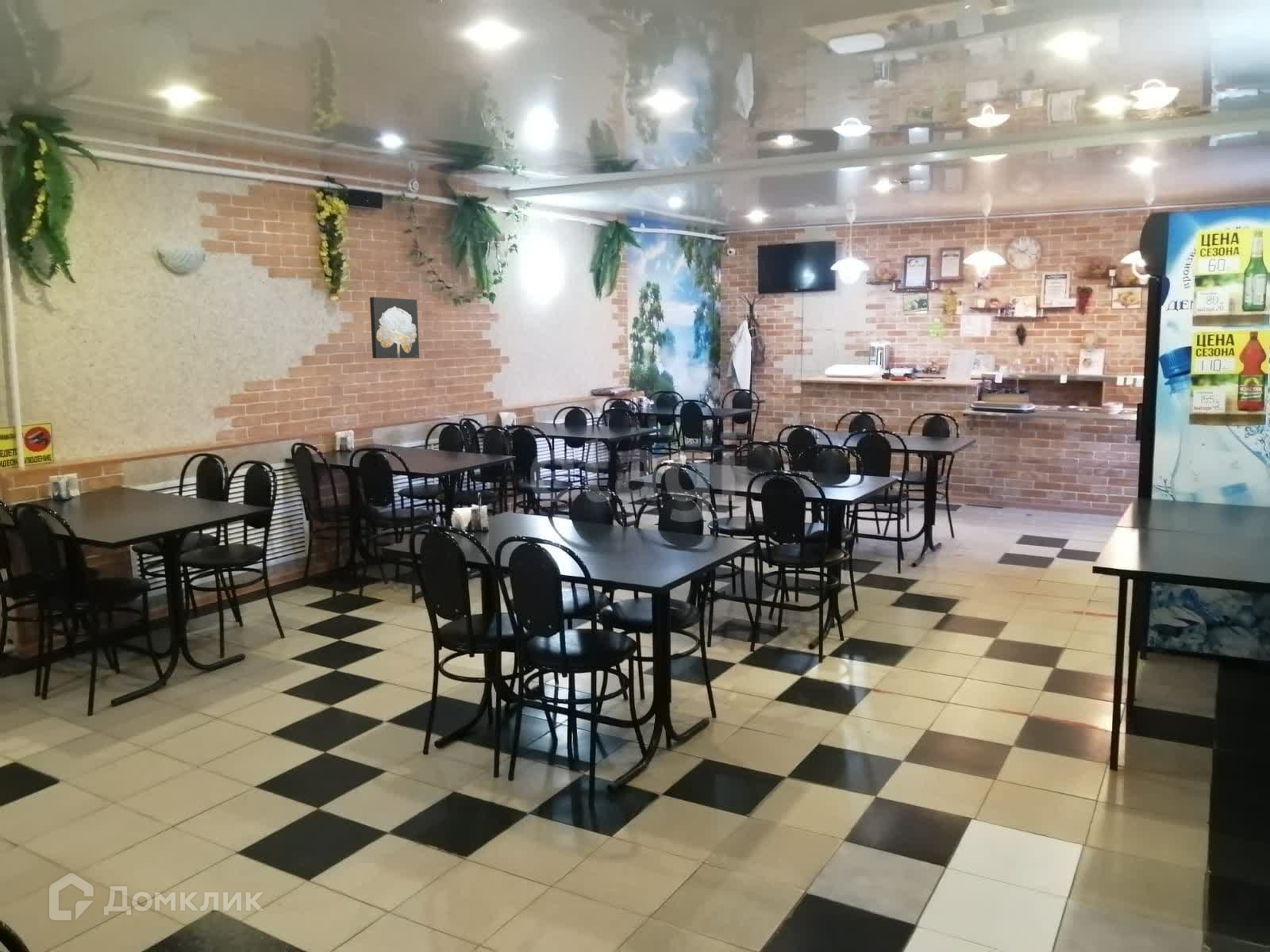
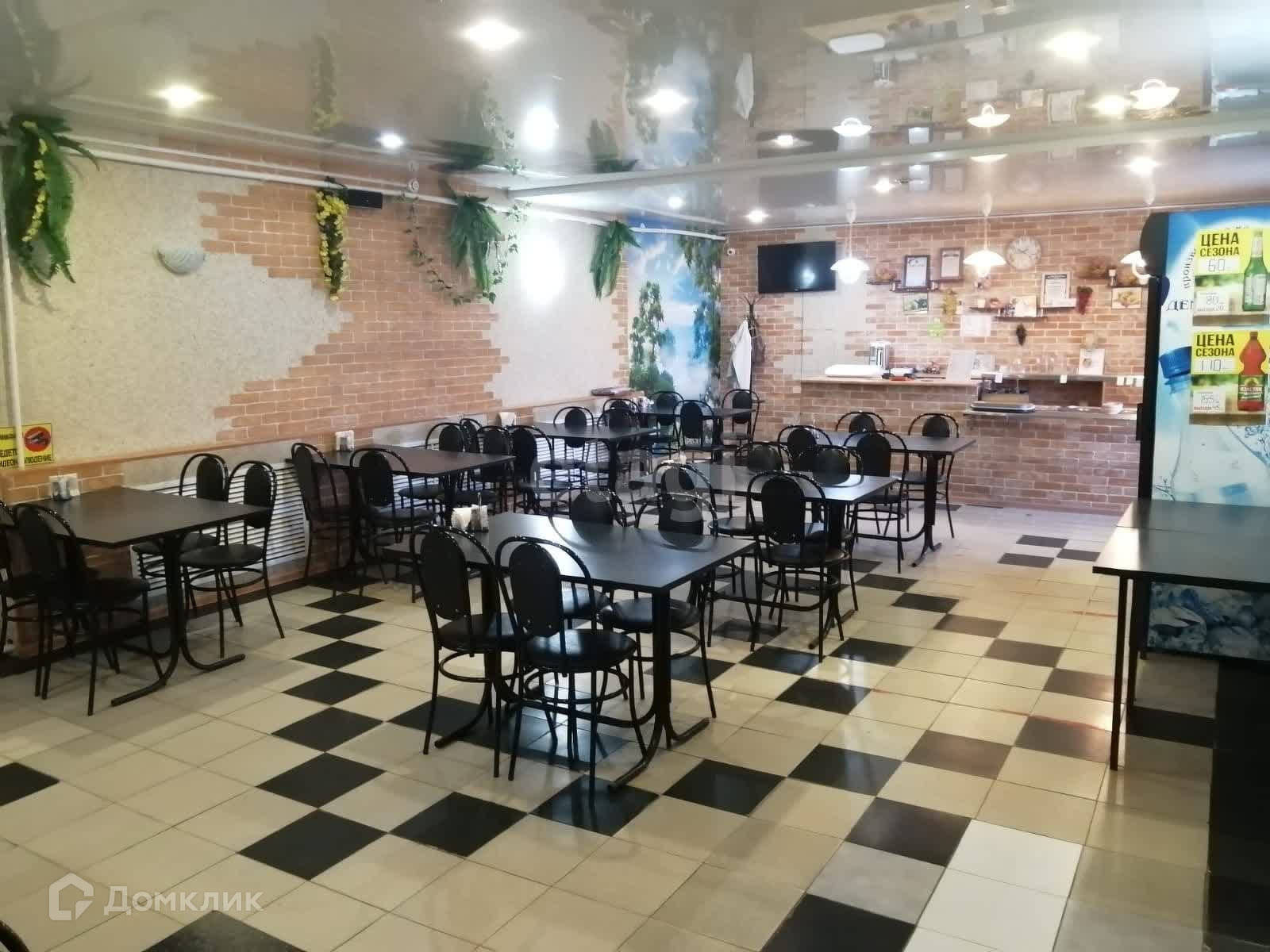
- wall art (394, 328)
